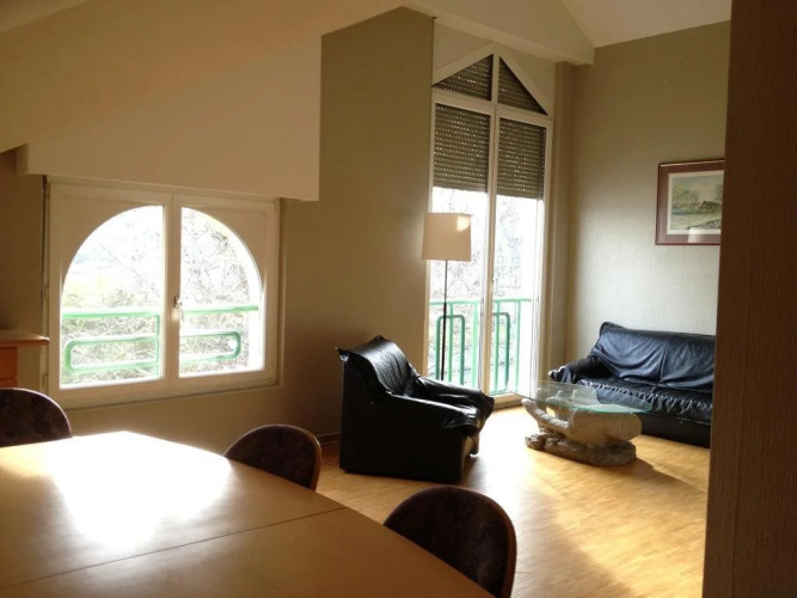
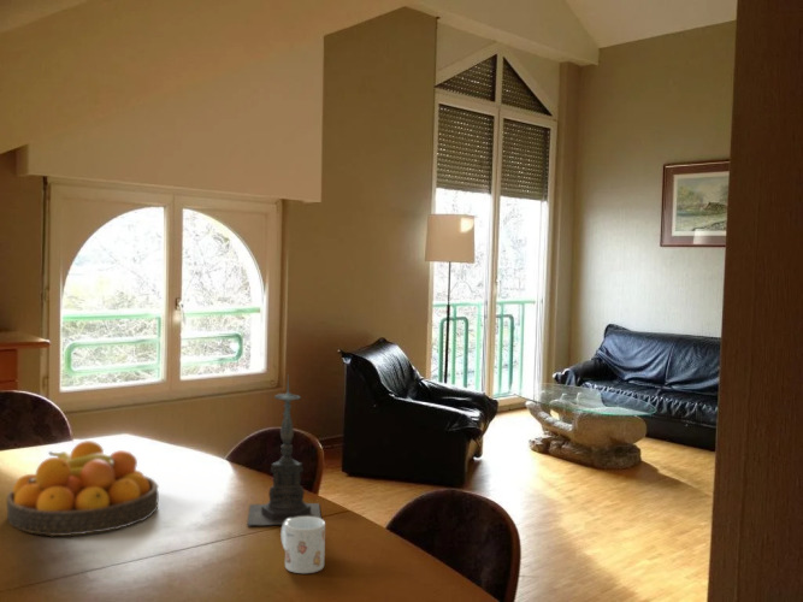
+ mug (299, 541)
+ fruit bowl (84, 480)
+ candle holder (285, 444)
